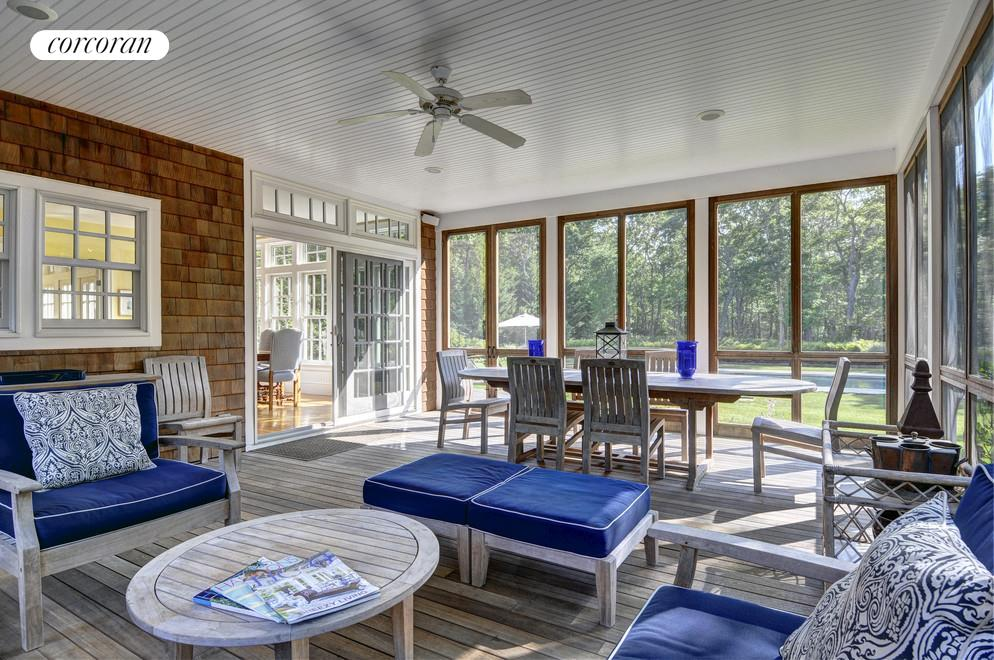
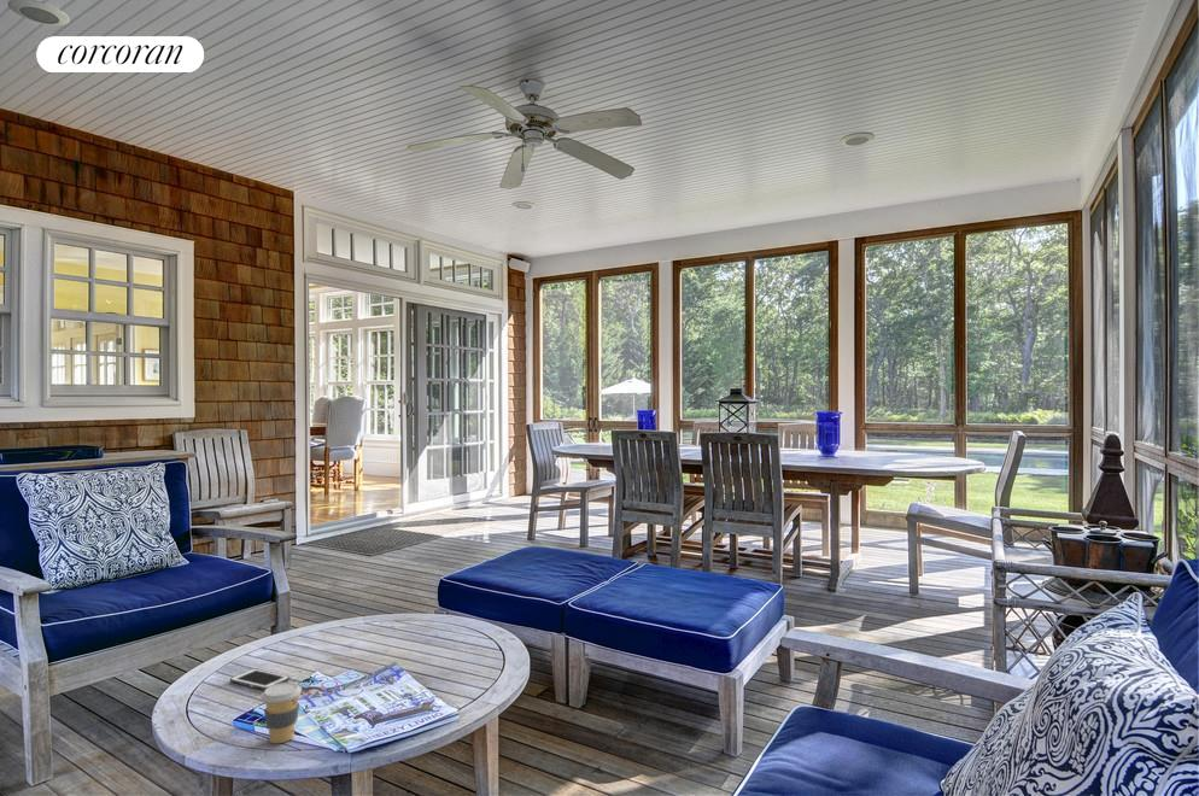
+ coffee cup (281, 713)
+ cell phone (259, 679)
